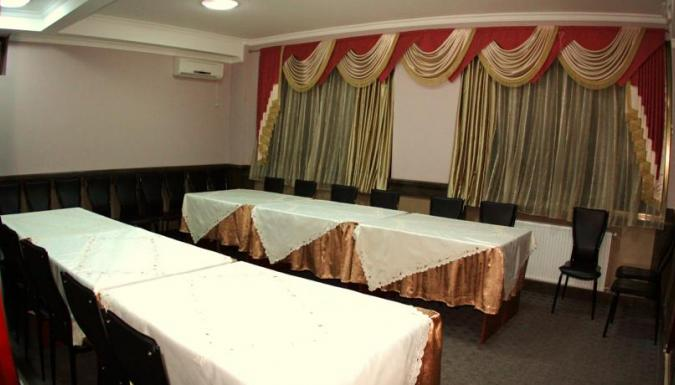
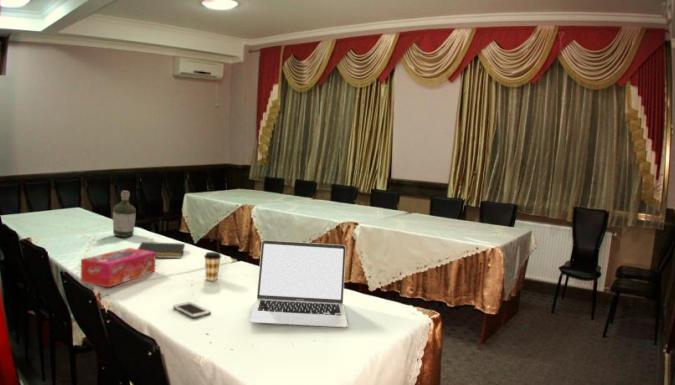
+ laptop (301, 281)
+ cell phone (191, 310)
+ bottle (124, 213)
+ notepad (160, 249)
+ tissue box (119, 266)
+ coffee cup (212, 266)
